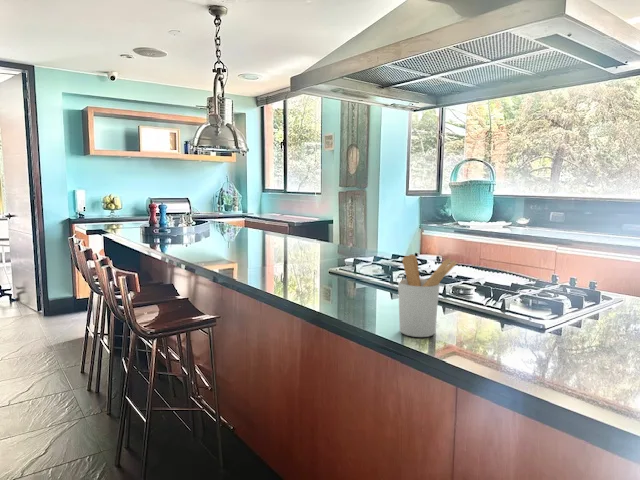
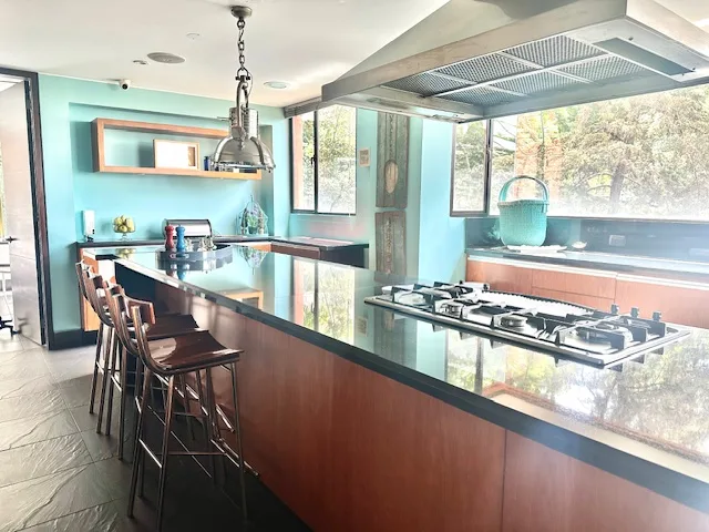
- utensil holder (427, 294)
